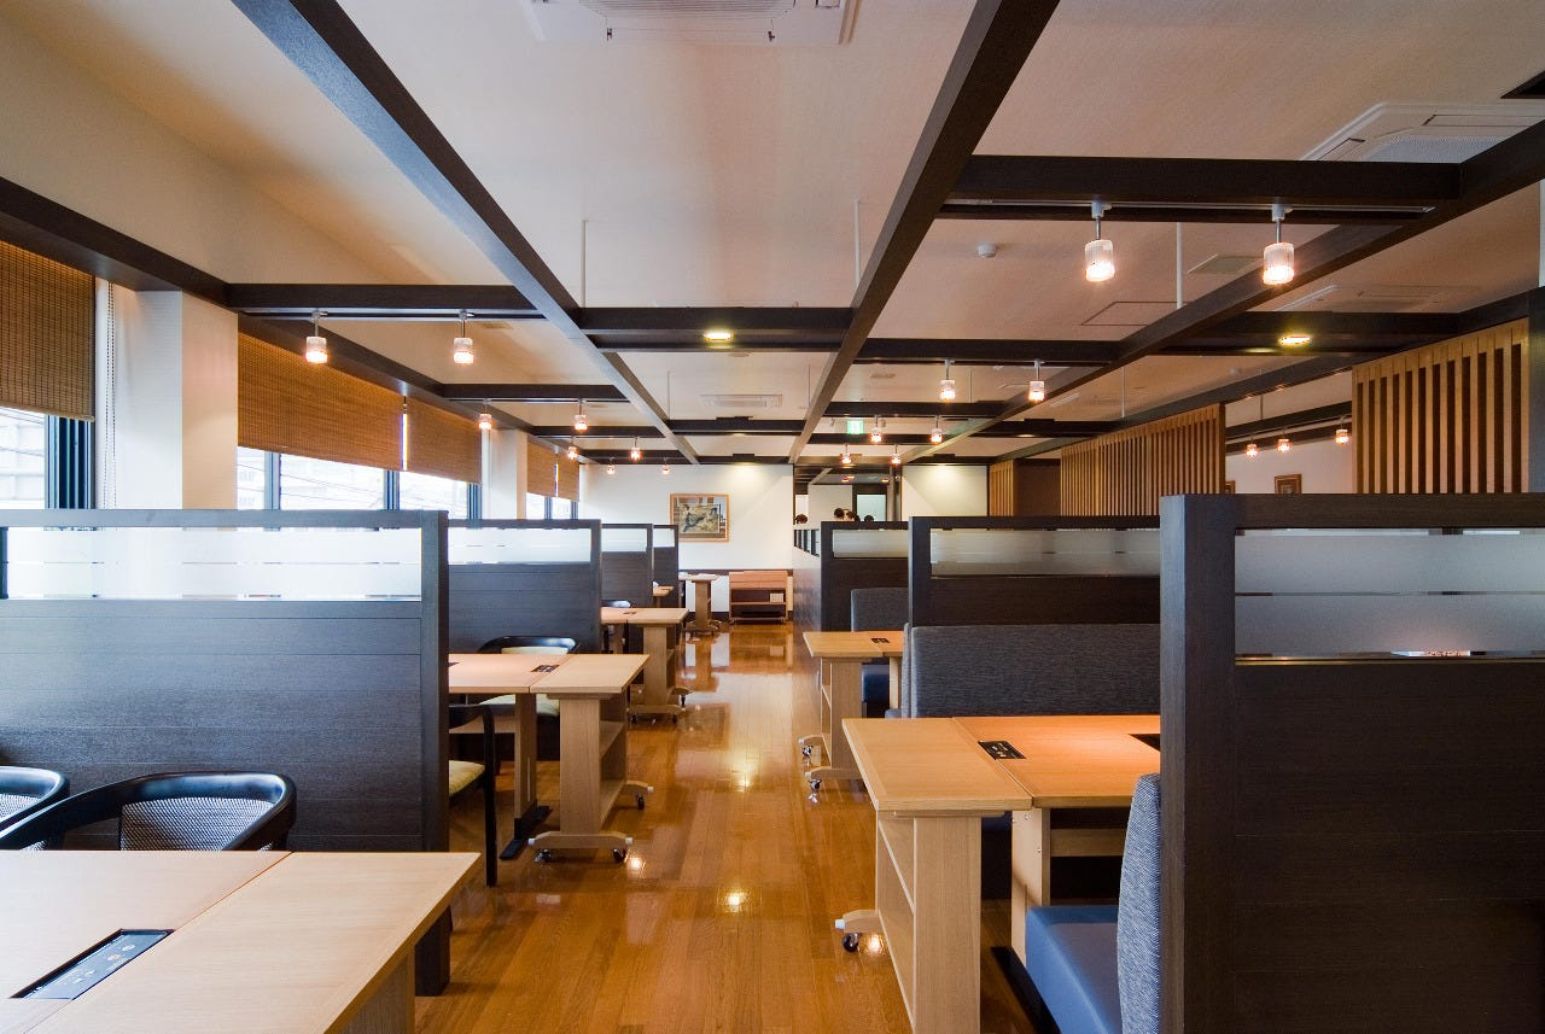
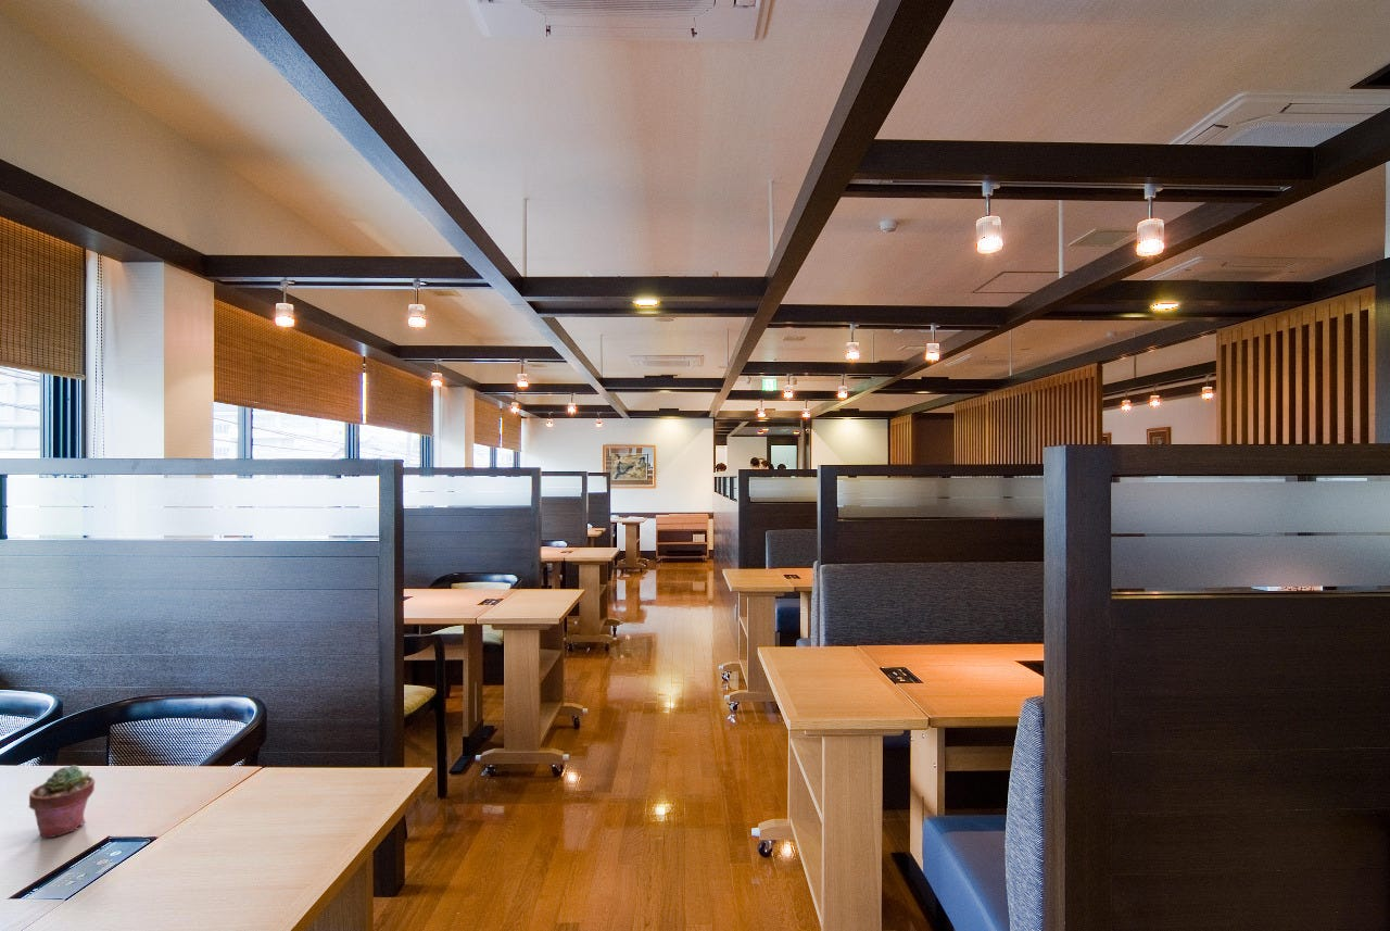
+ potted succulent (62, 798)
